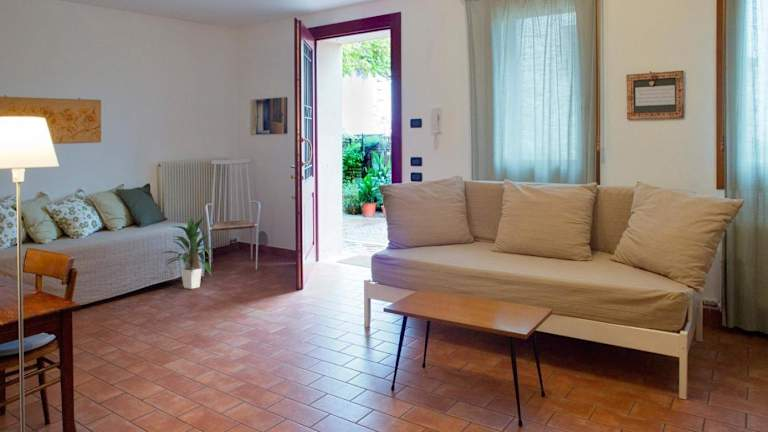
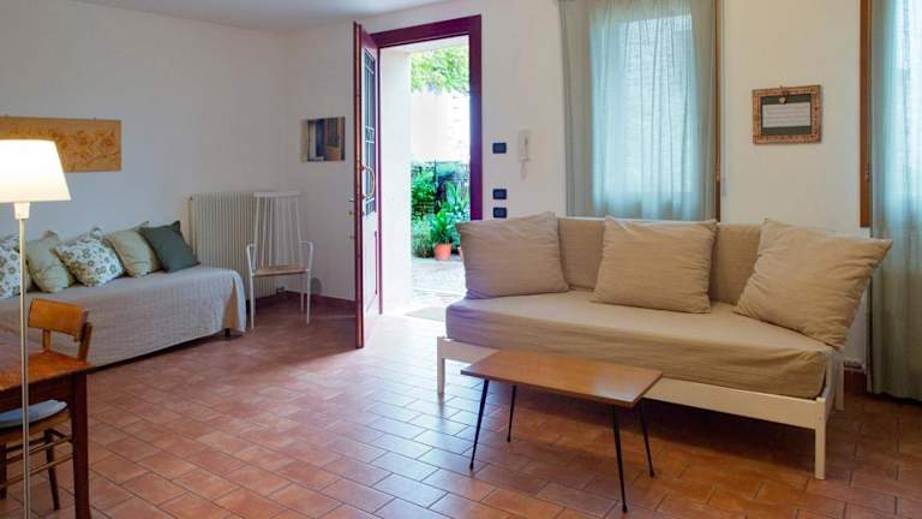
- indoor plant (191, 252)
